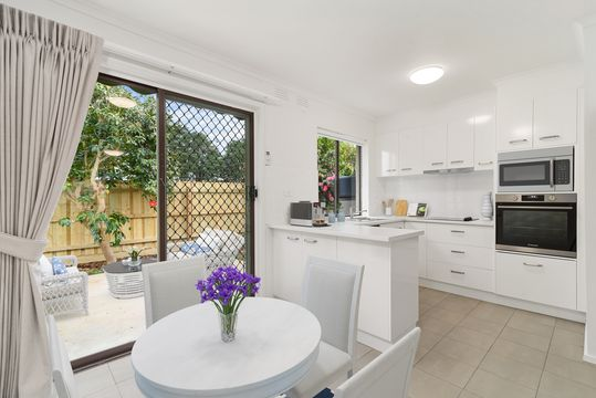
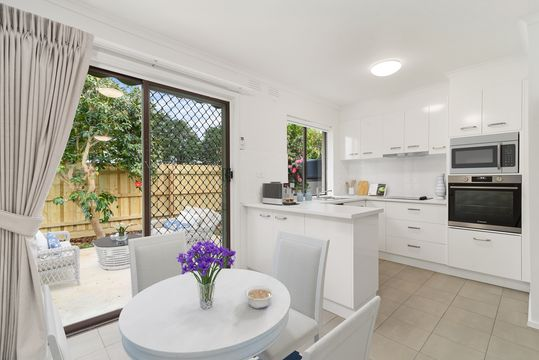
+ legume (259, 297)
